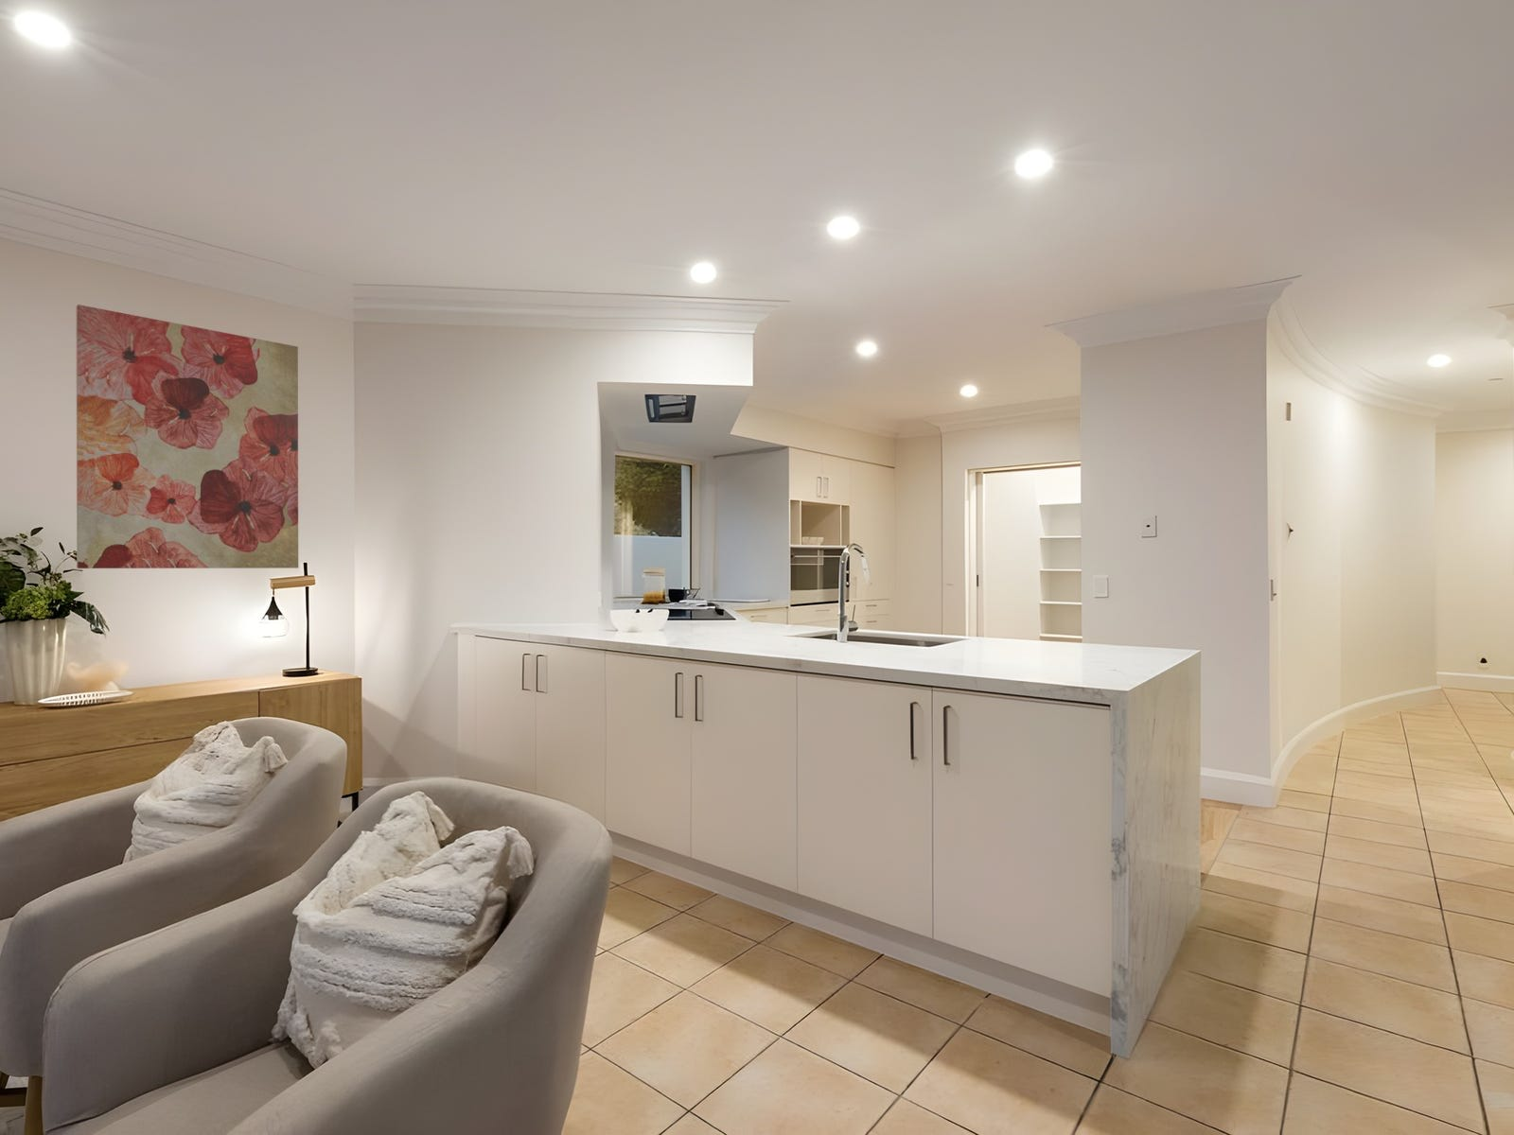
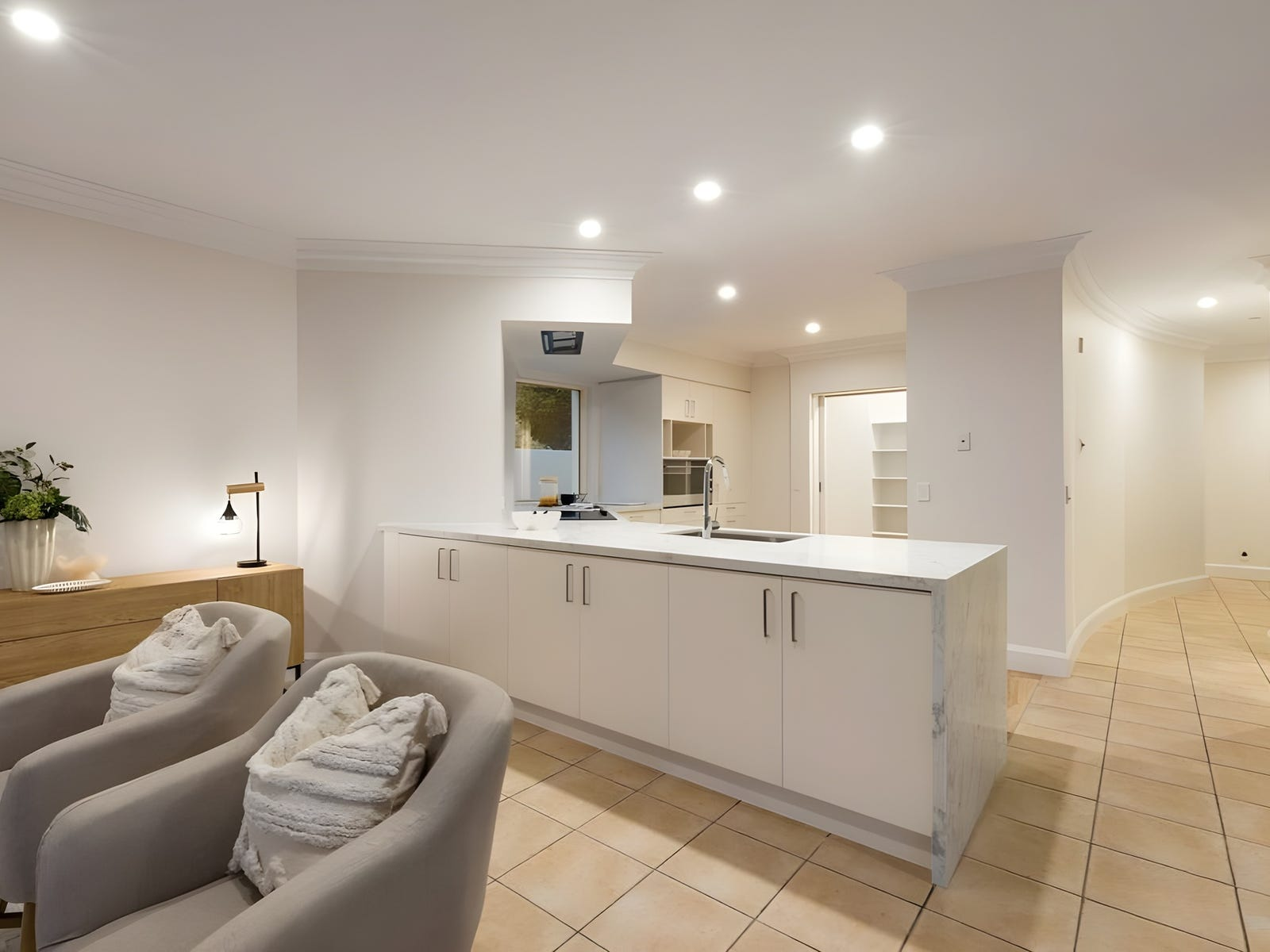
- wall art (196, 447)
